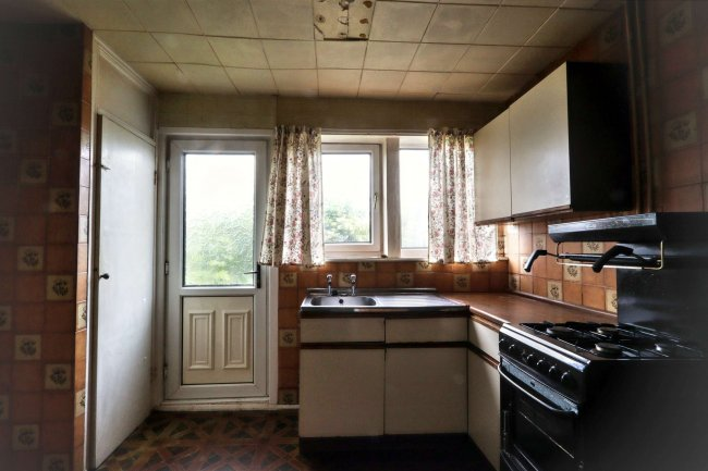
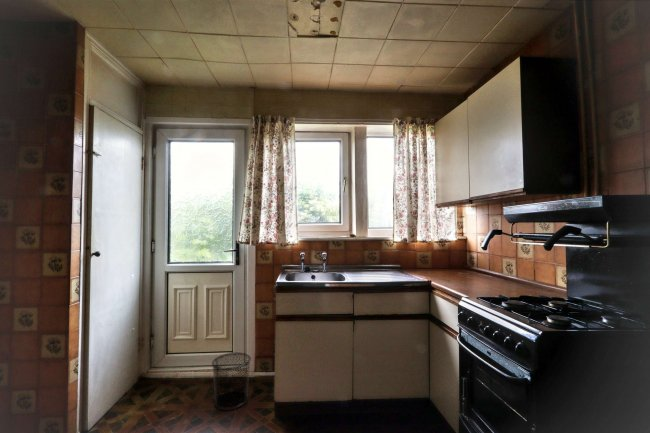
+ waste bin (231, 380)
